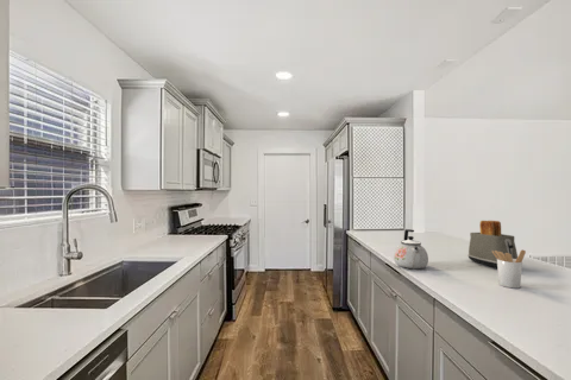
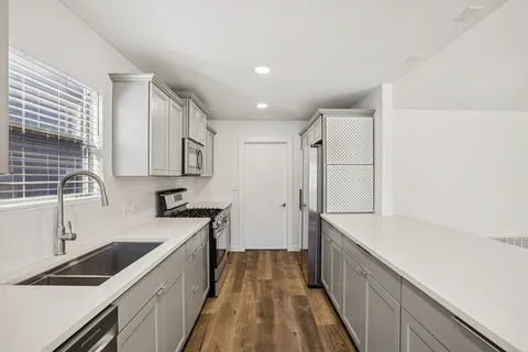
- utensil holder (507, 267)
- toaster (491, 242)
- kettle (410, 247)
